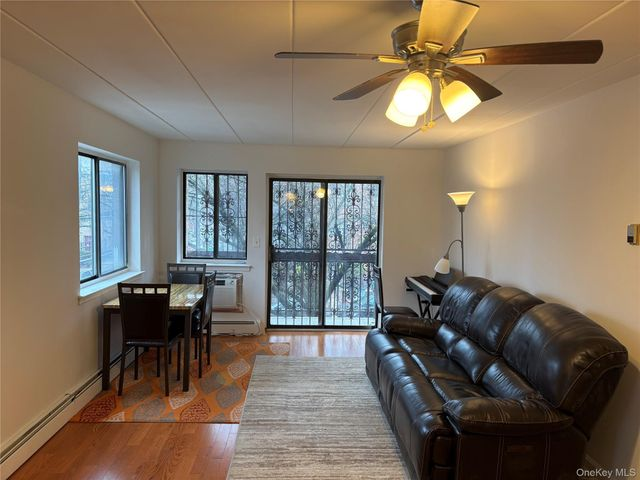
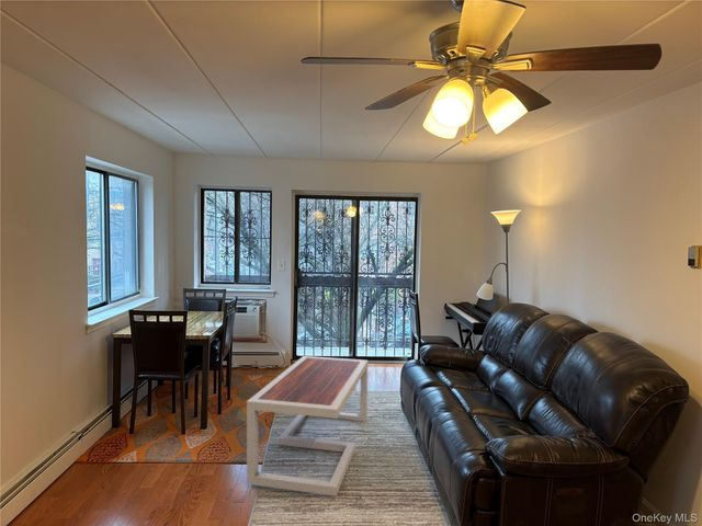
+ coffee table (316, 412)
